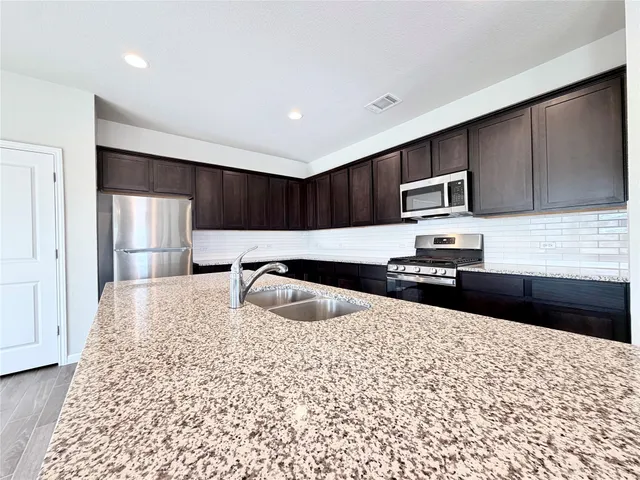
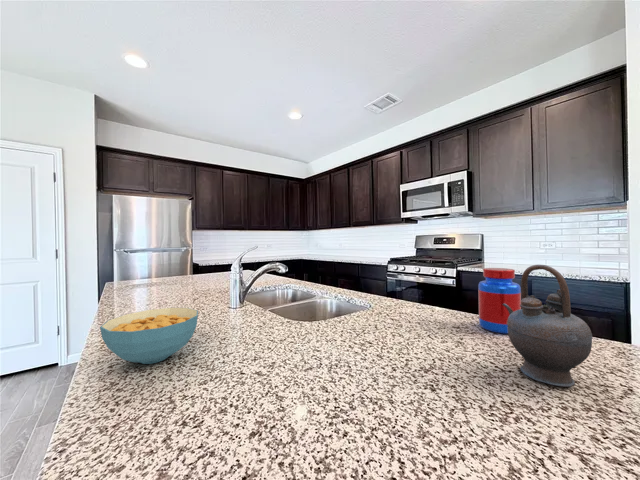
+ teapot (538, 318)
+ cereal bowl (154, 338)
+ jar (498, 298)
